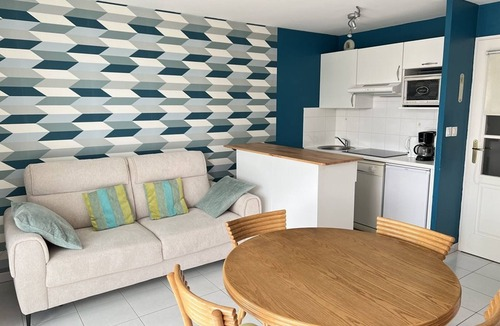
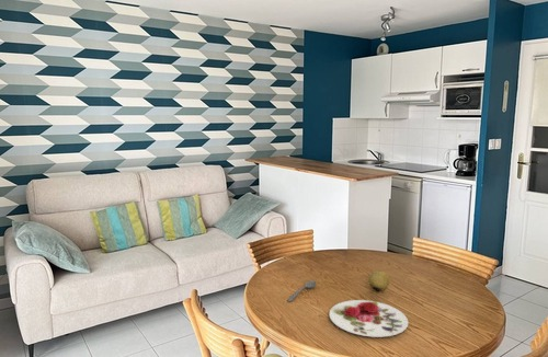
+ fruit (378, 280)
+ soupspoon (300, 289)
+ plate (367, 315)
